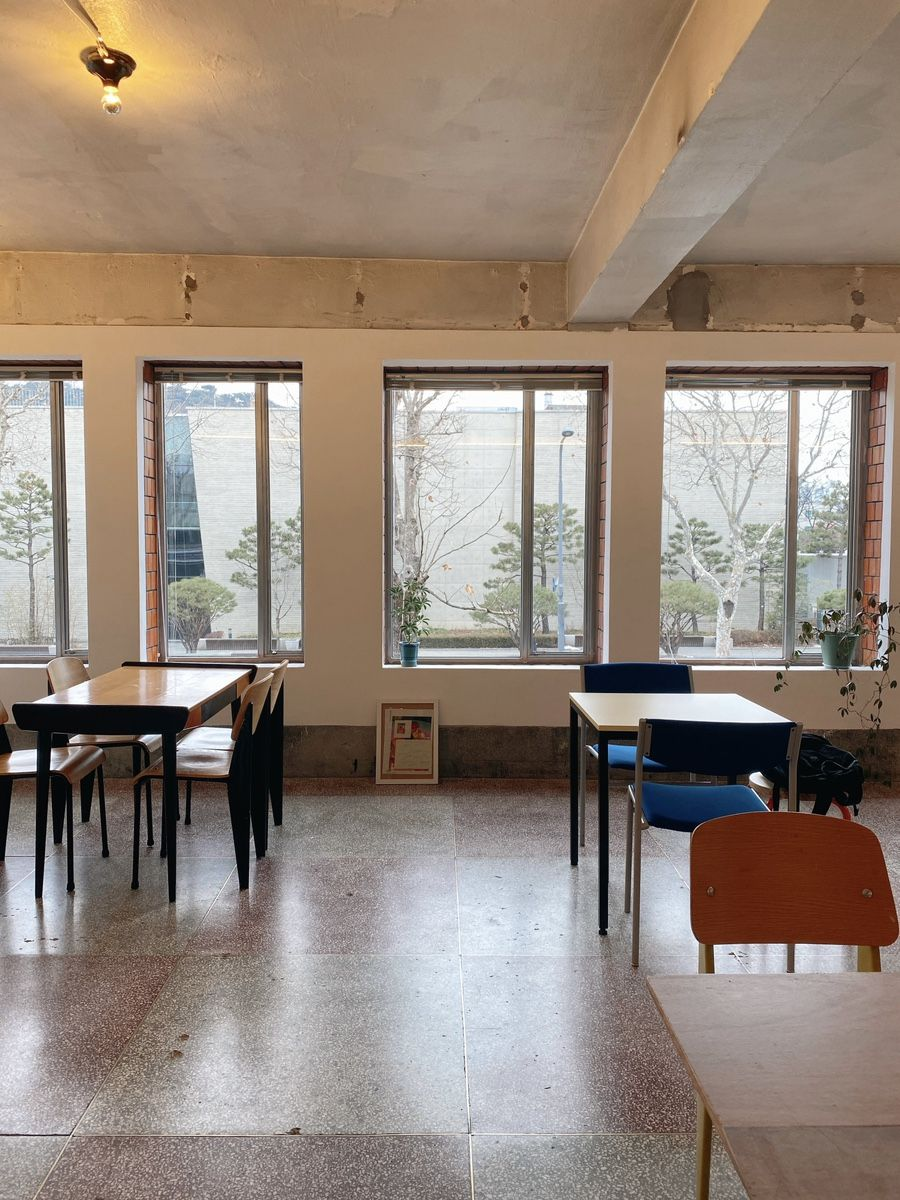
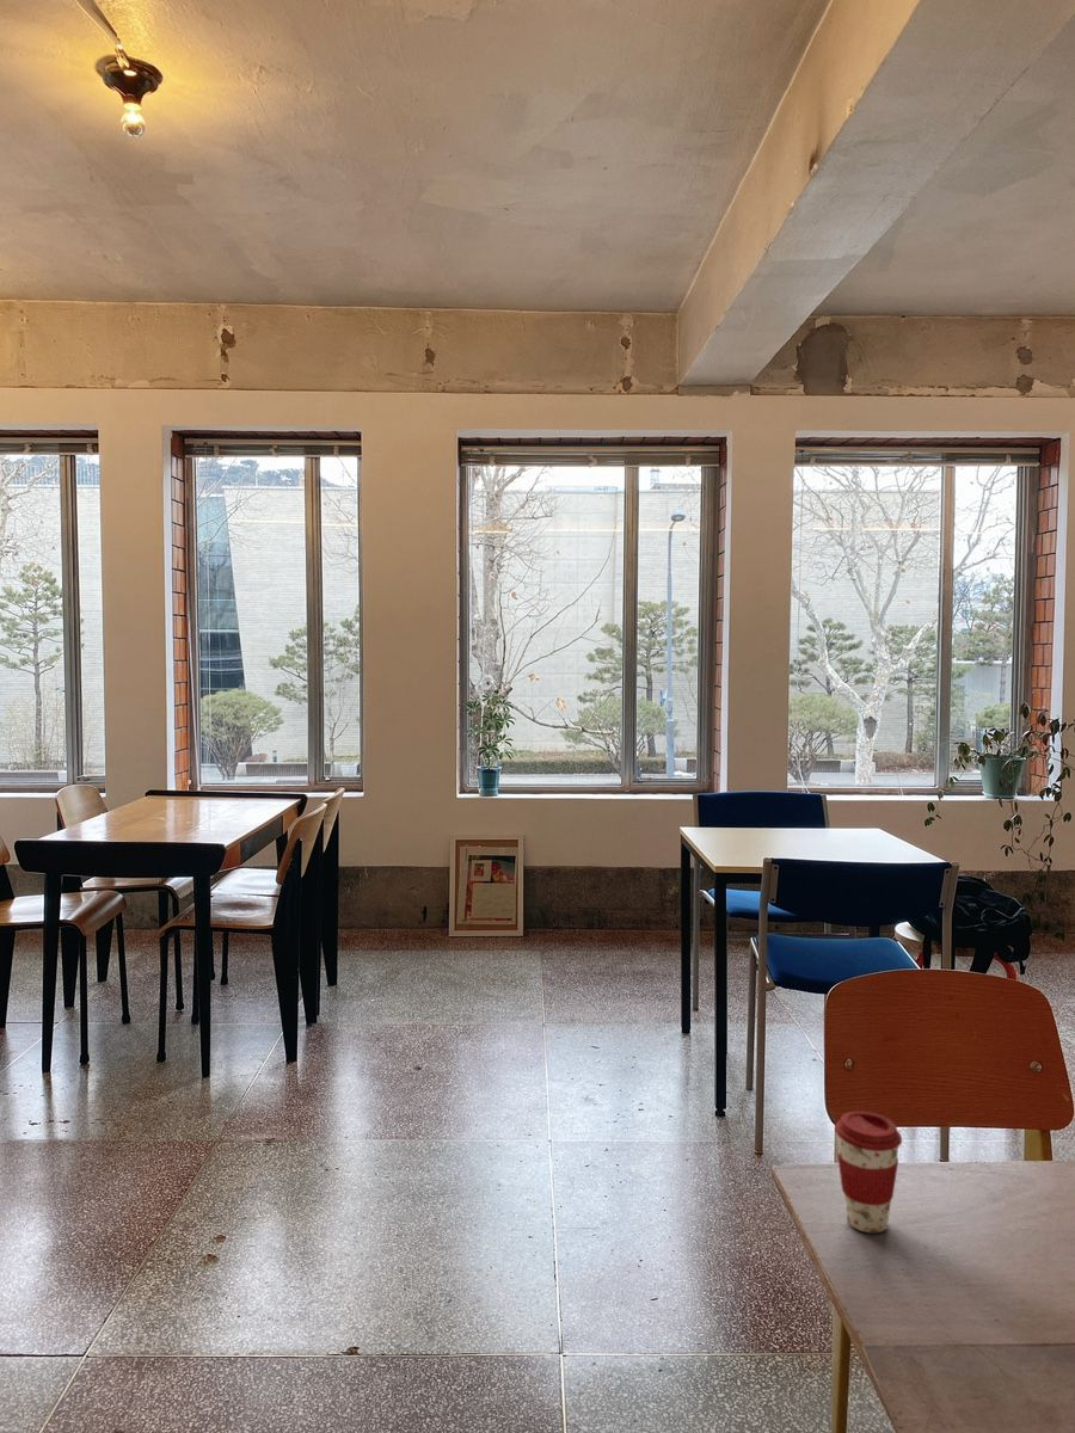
+ coffee cup (867, 1171)
